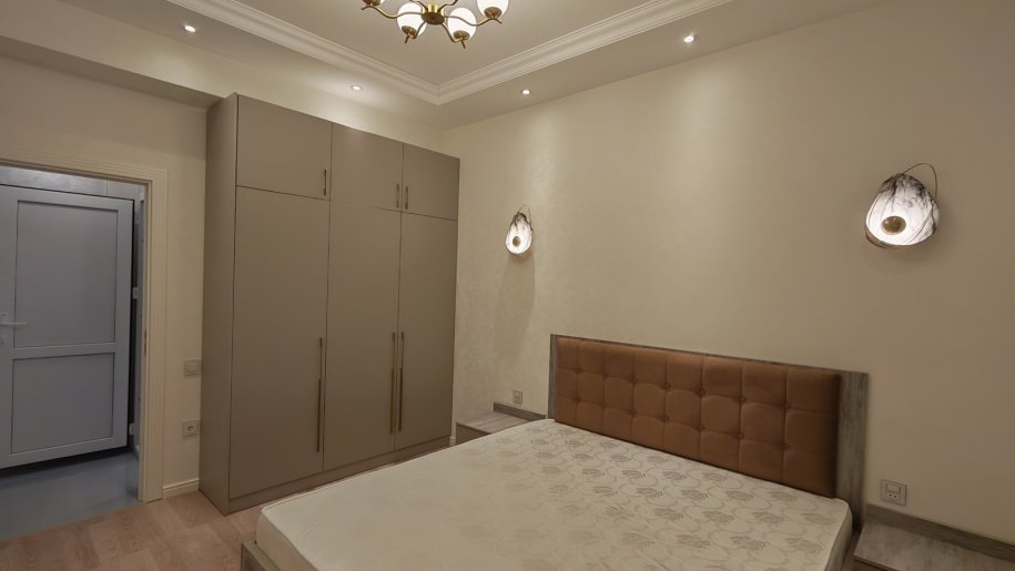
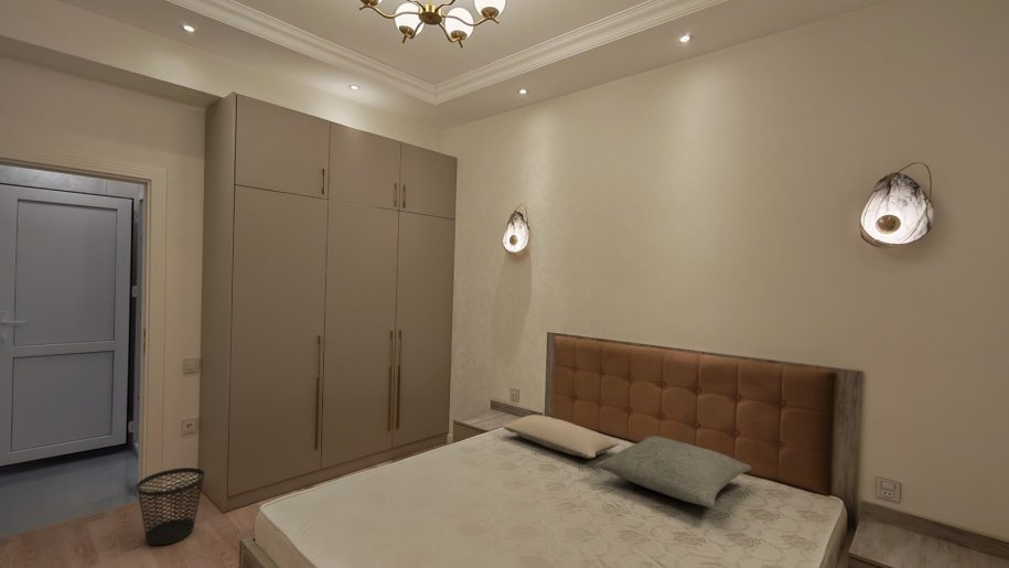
+ pillow (674, 465)
+ wastebasket (171, 506)
+ pillow (558, 433)
